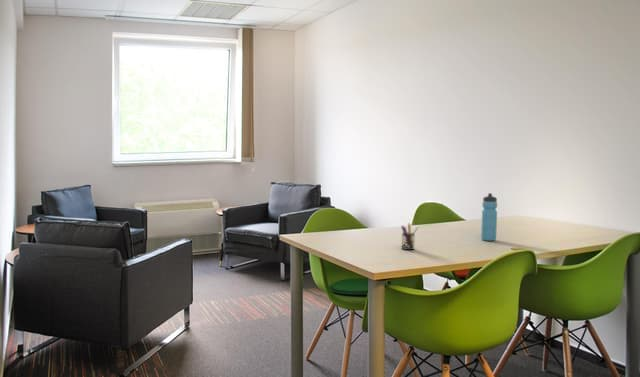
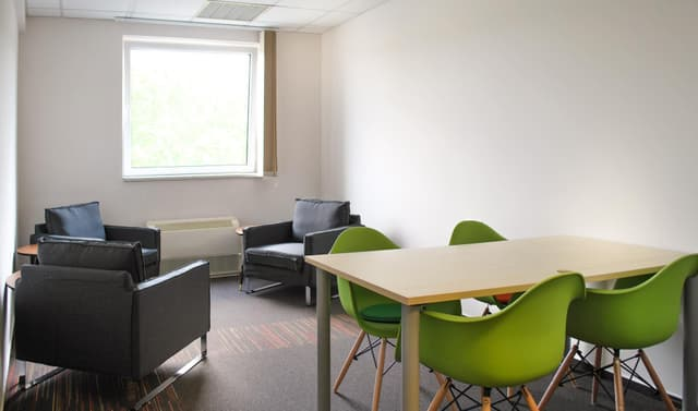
- pen holder (409, 235)
- water bottle (489, 216)
